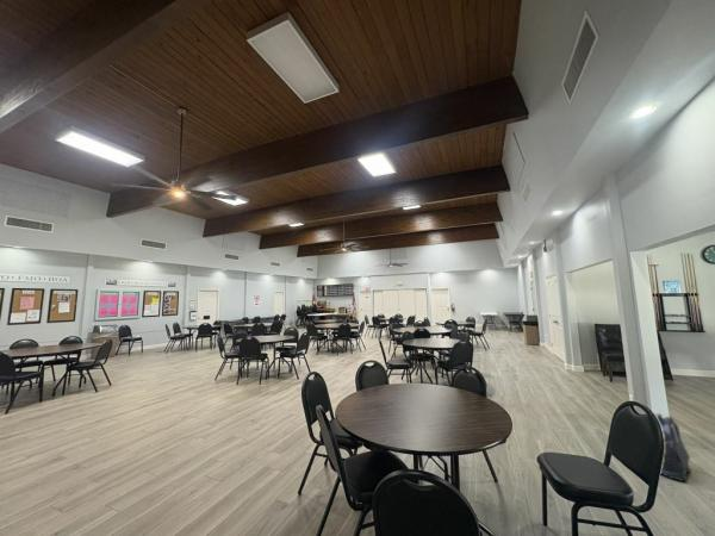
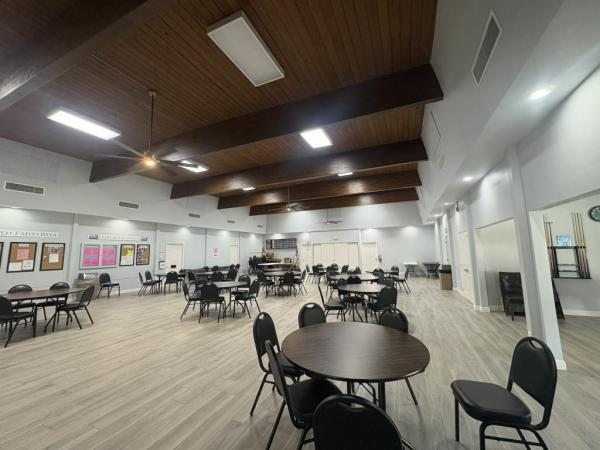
- backpack (667, 443)
